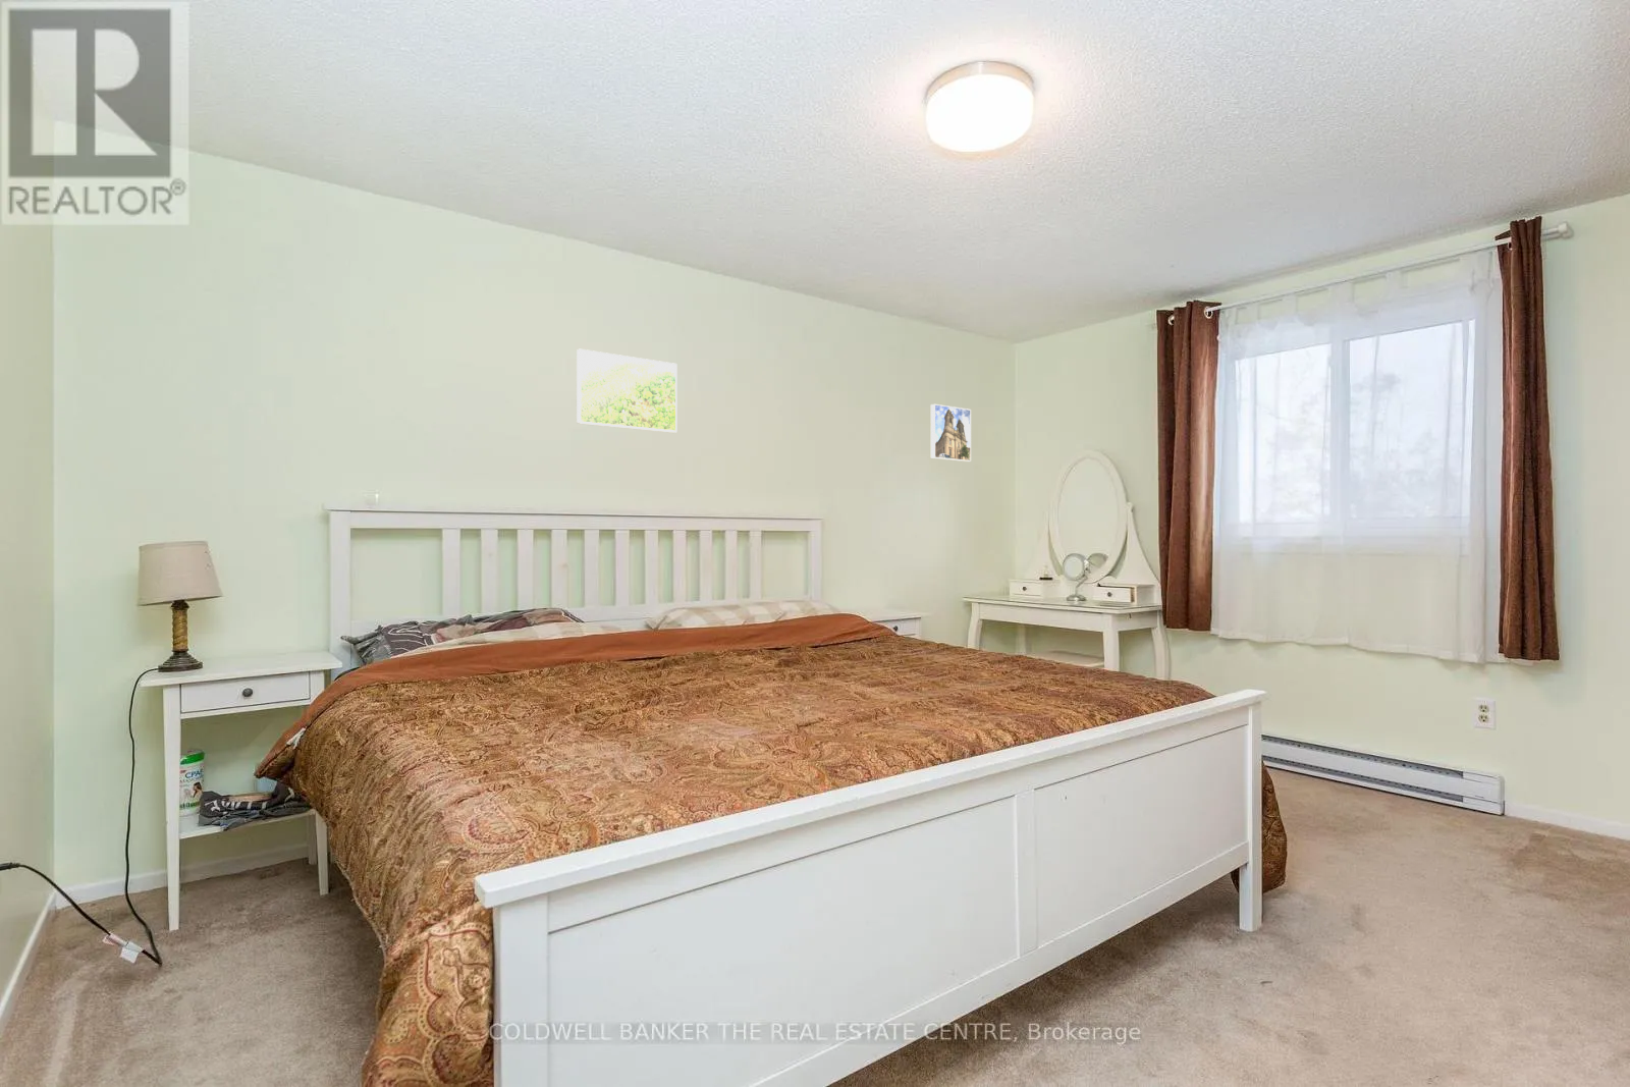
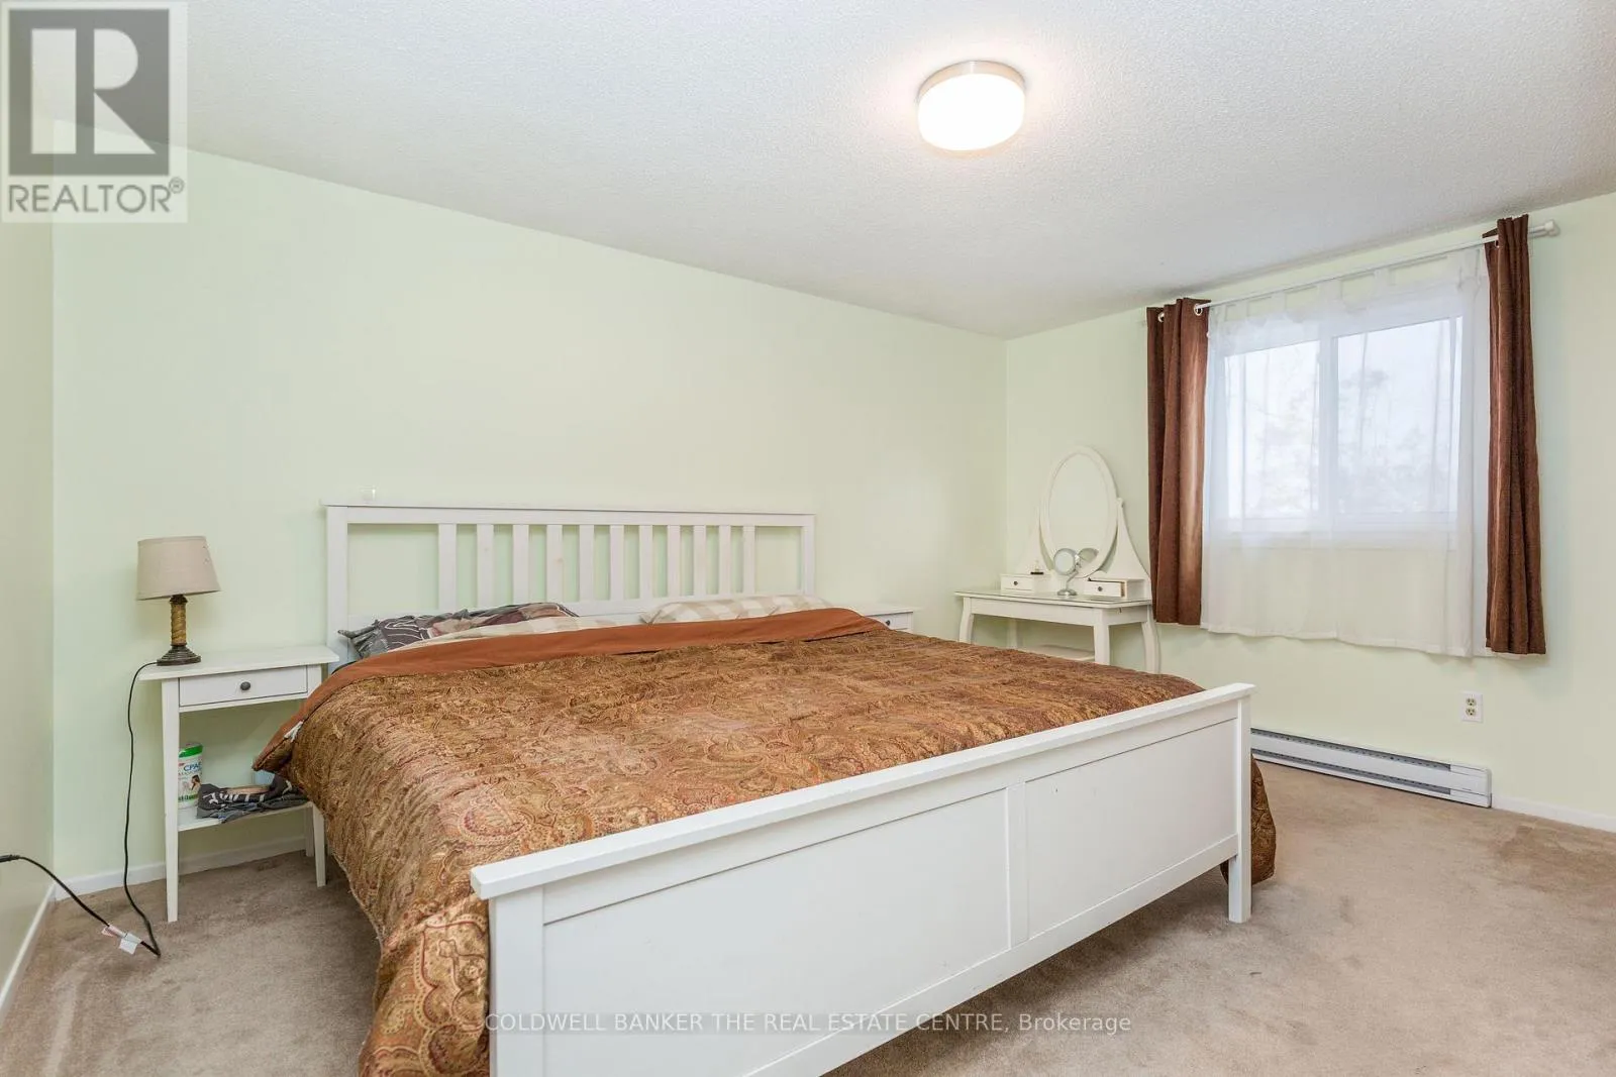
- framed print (951, 433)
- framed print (628, 392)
